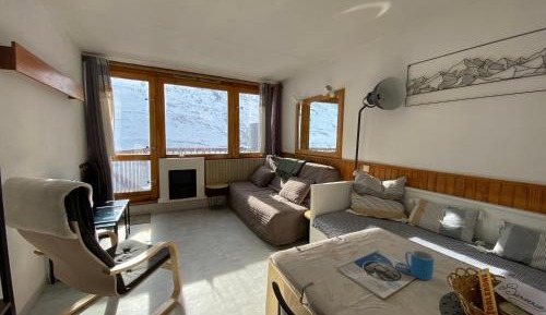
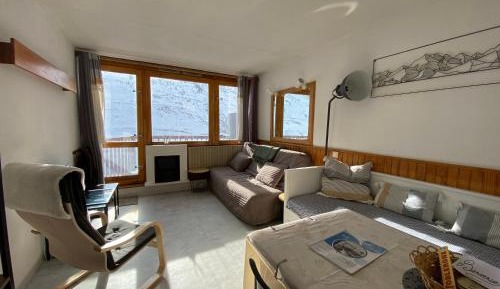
- mug (418, 263)
